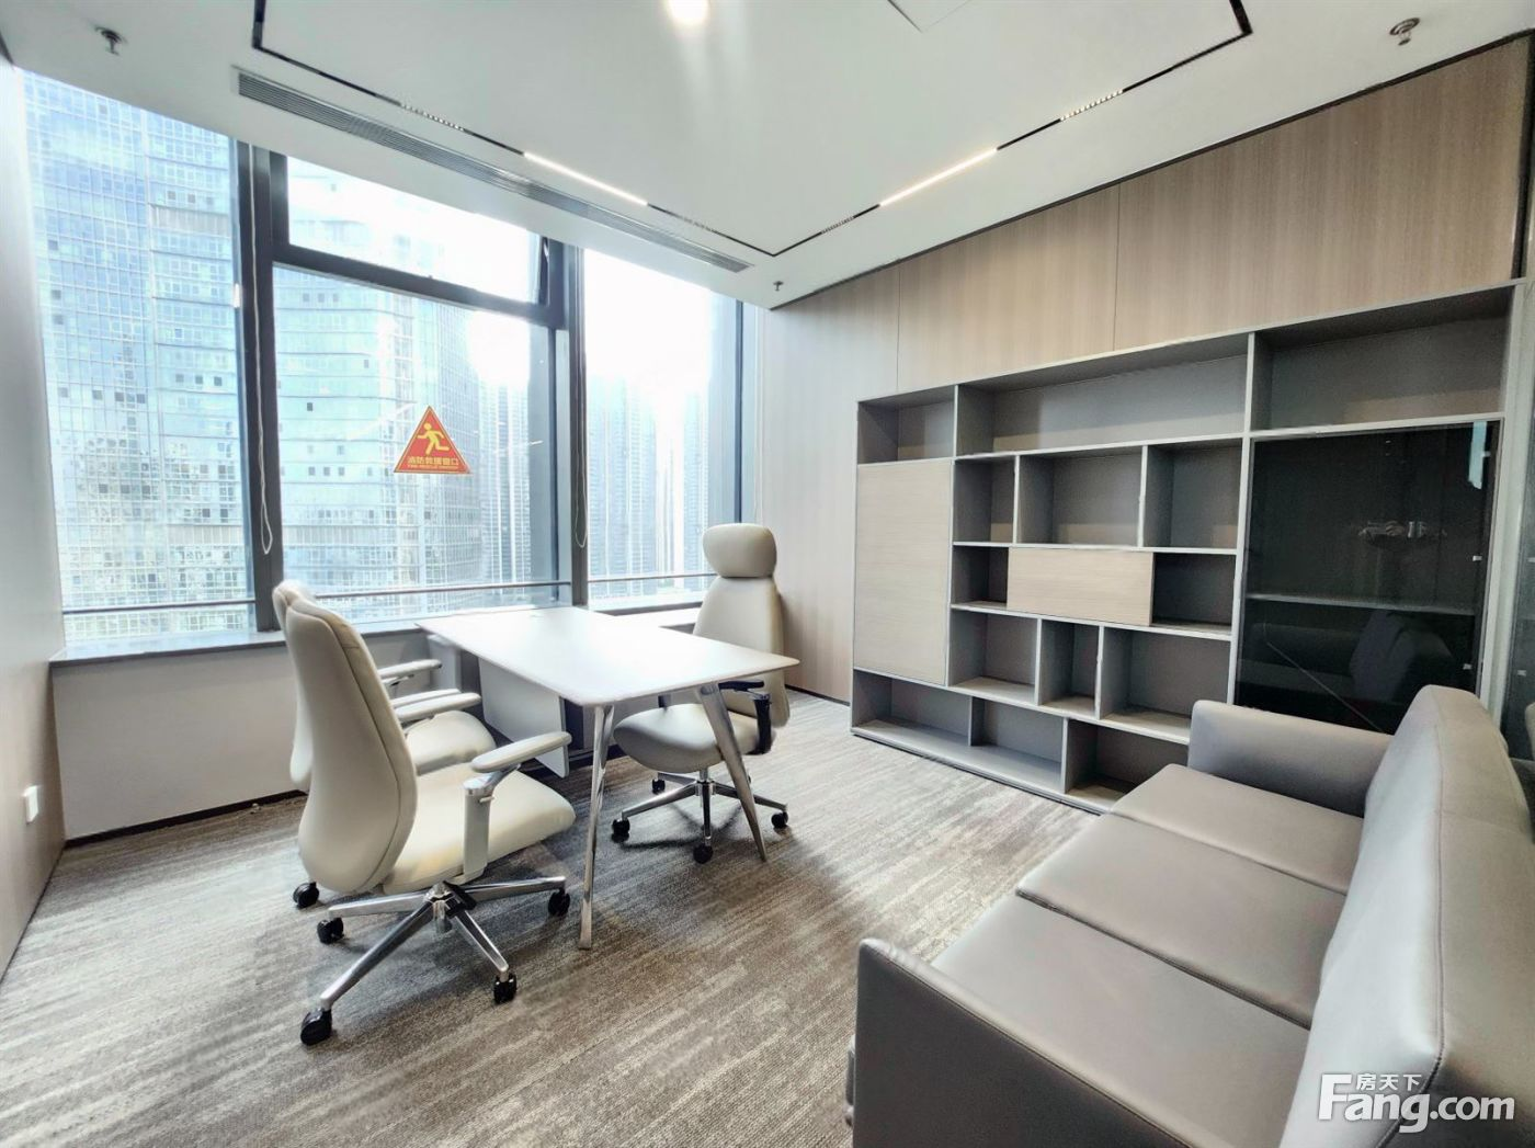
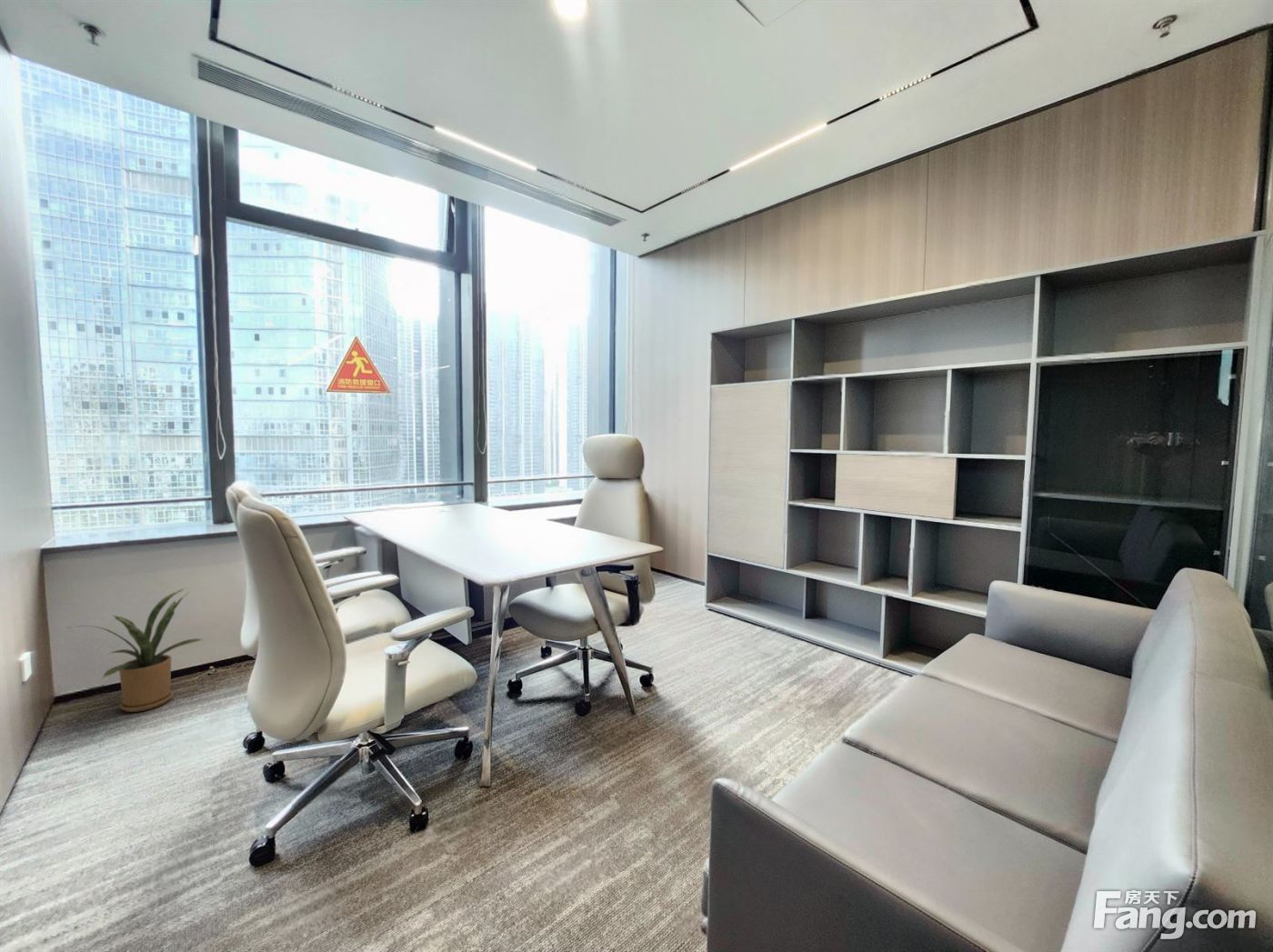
+ house plant (142, 649)
